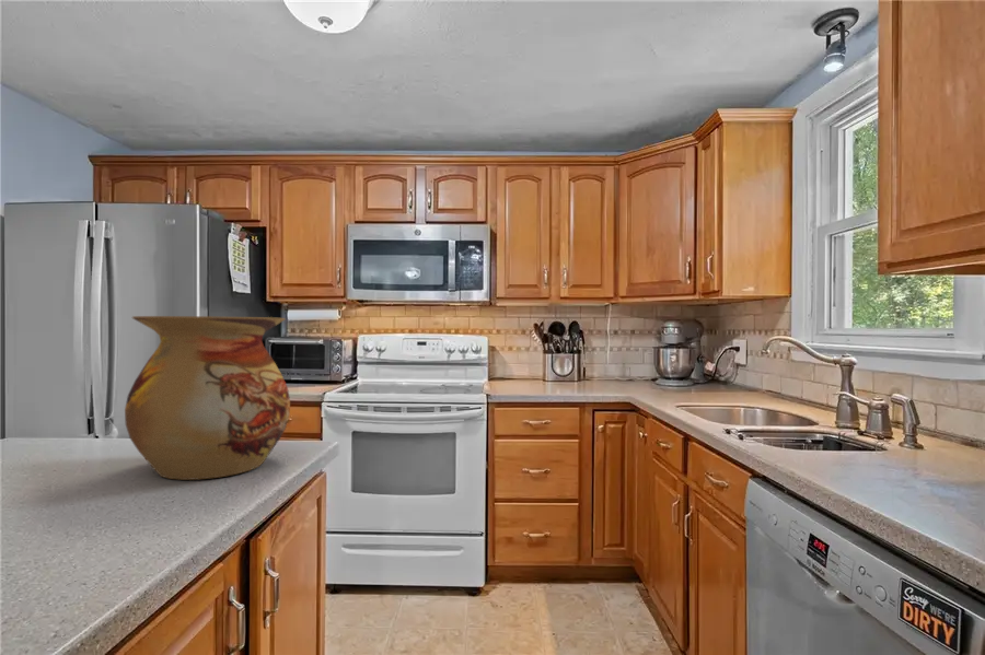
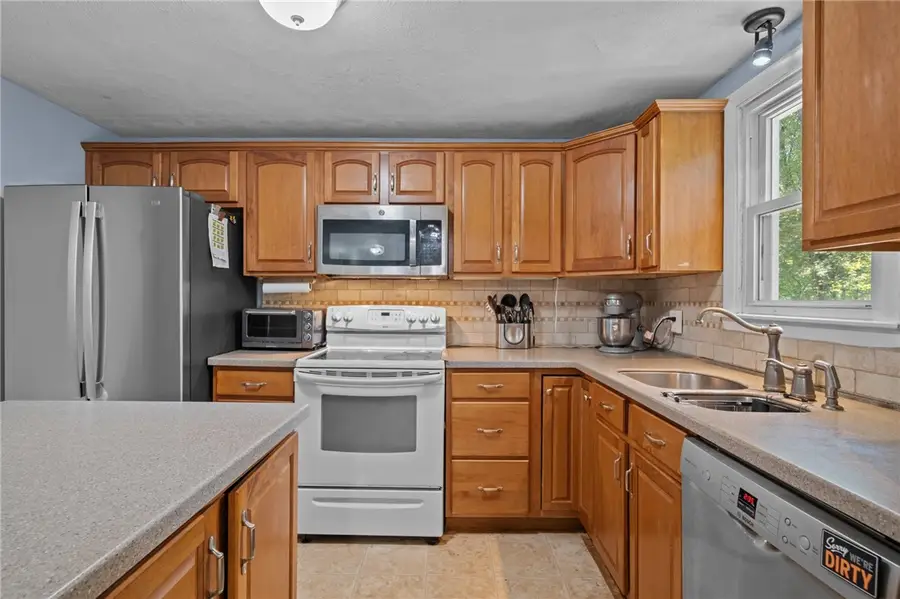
- vase (212, 391)
